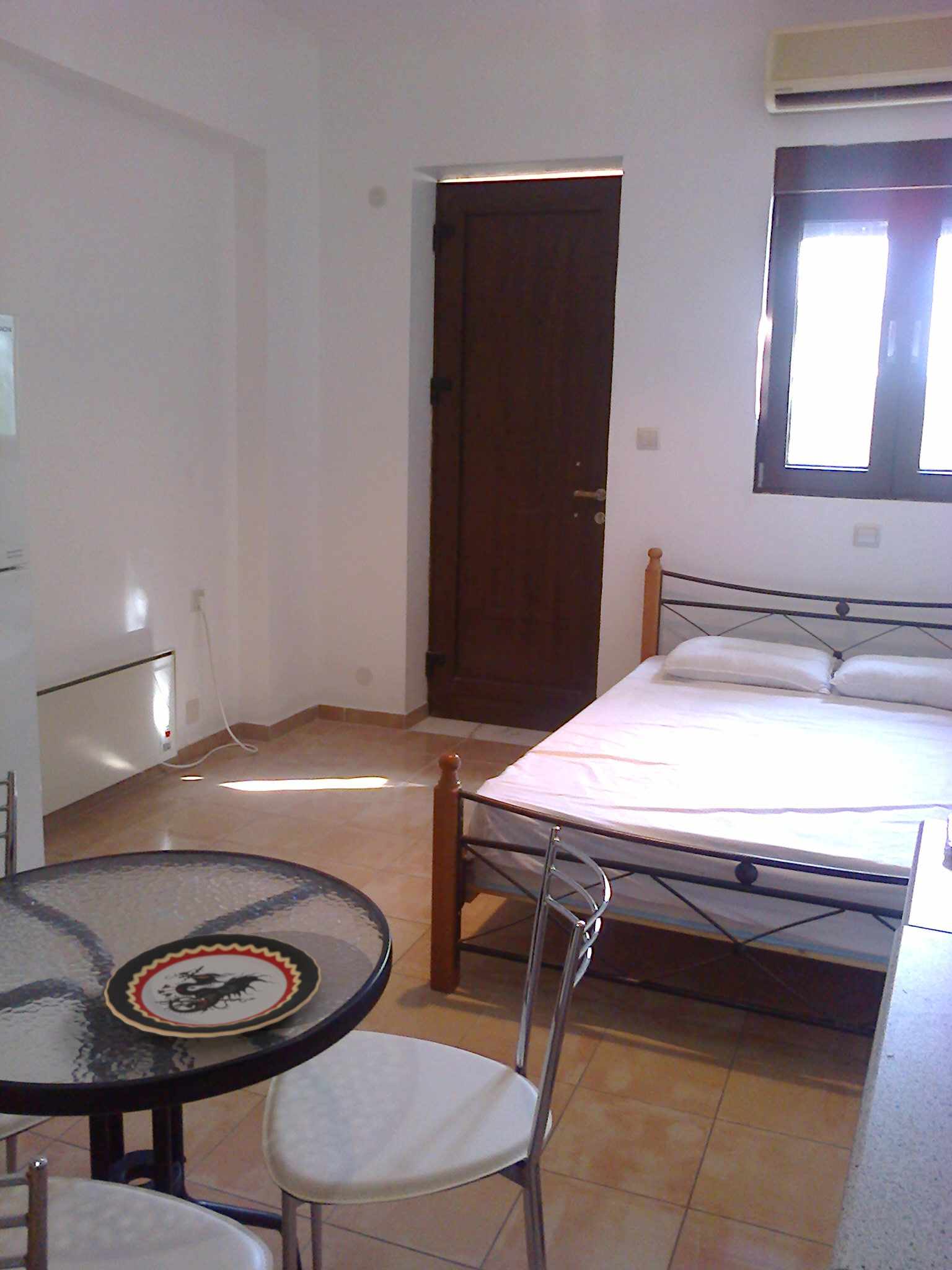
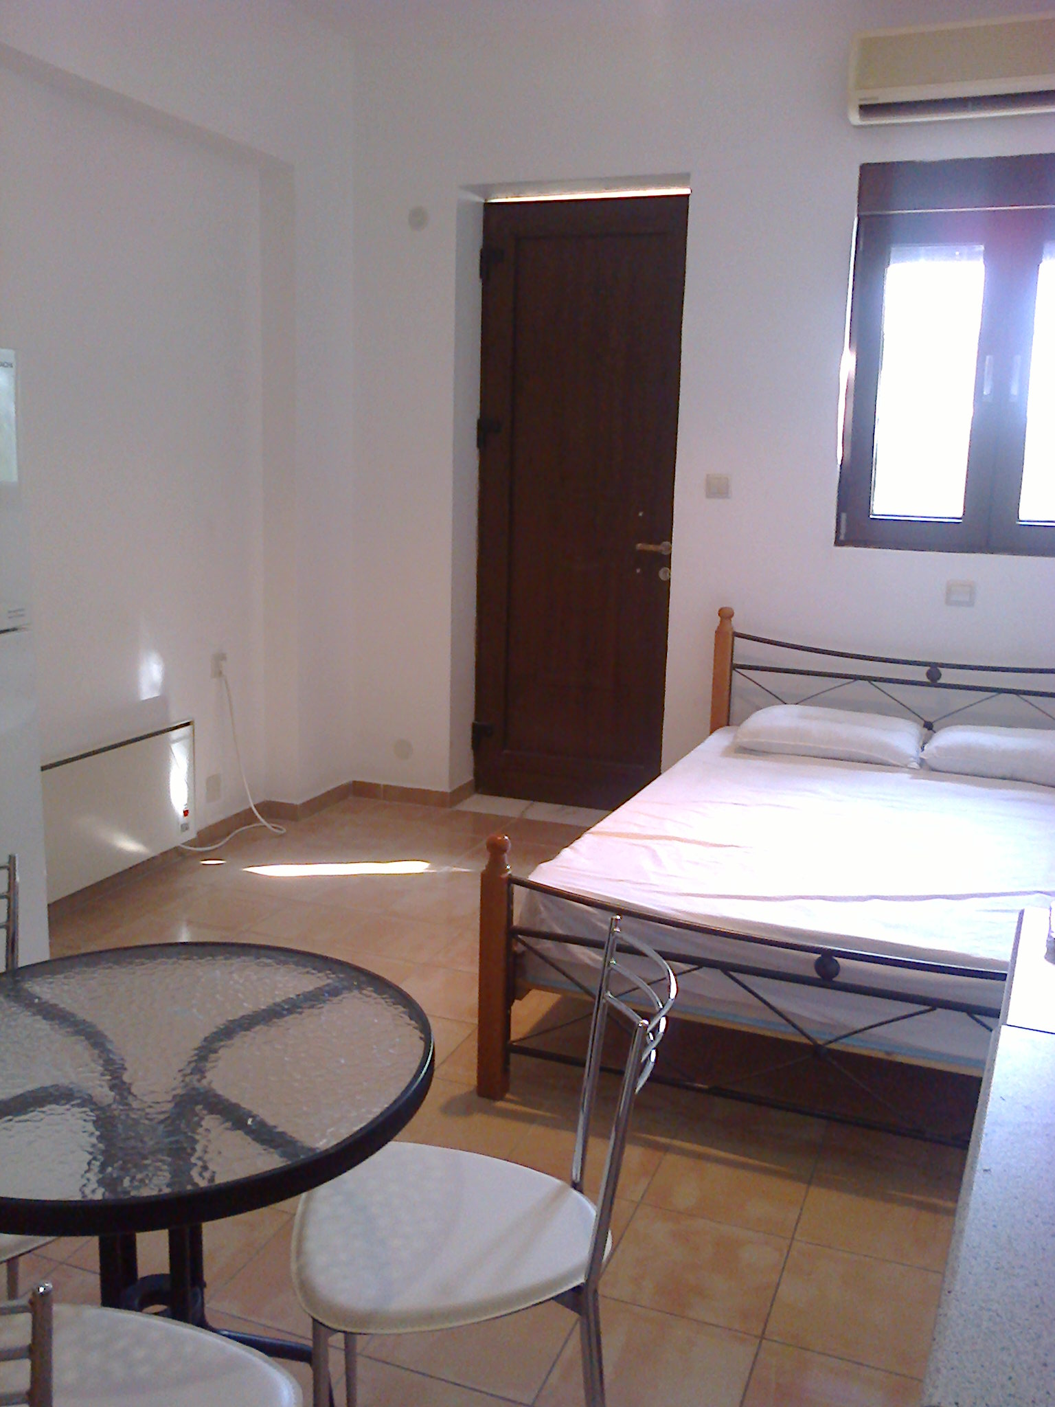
- plate (215, 987)
